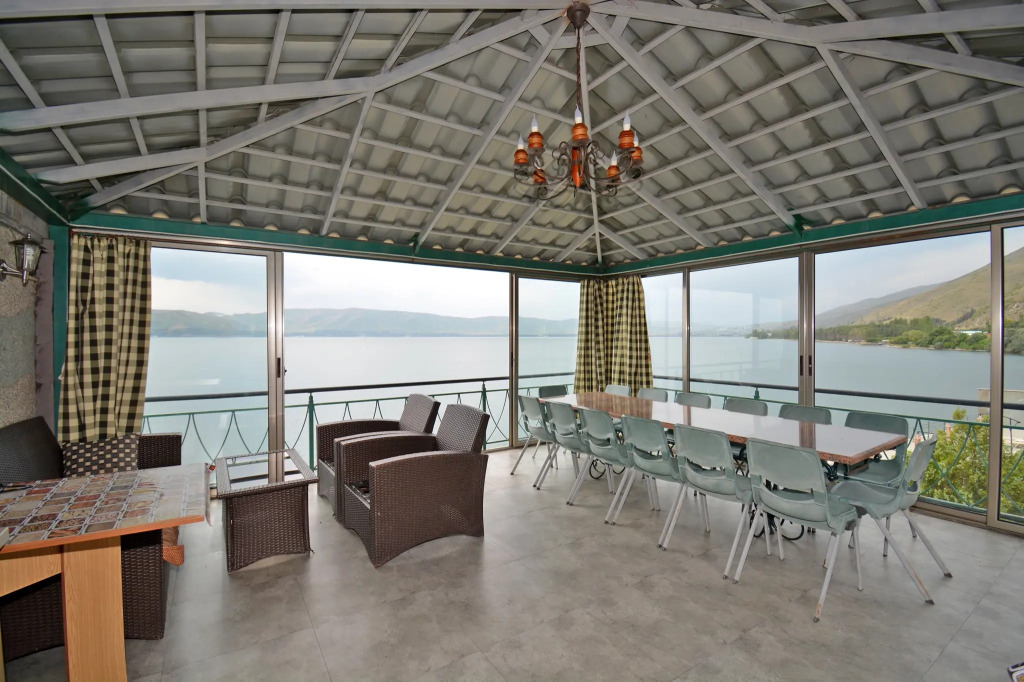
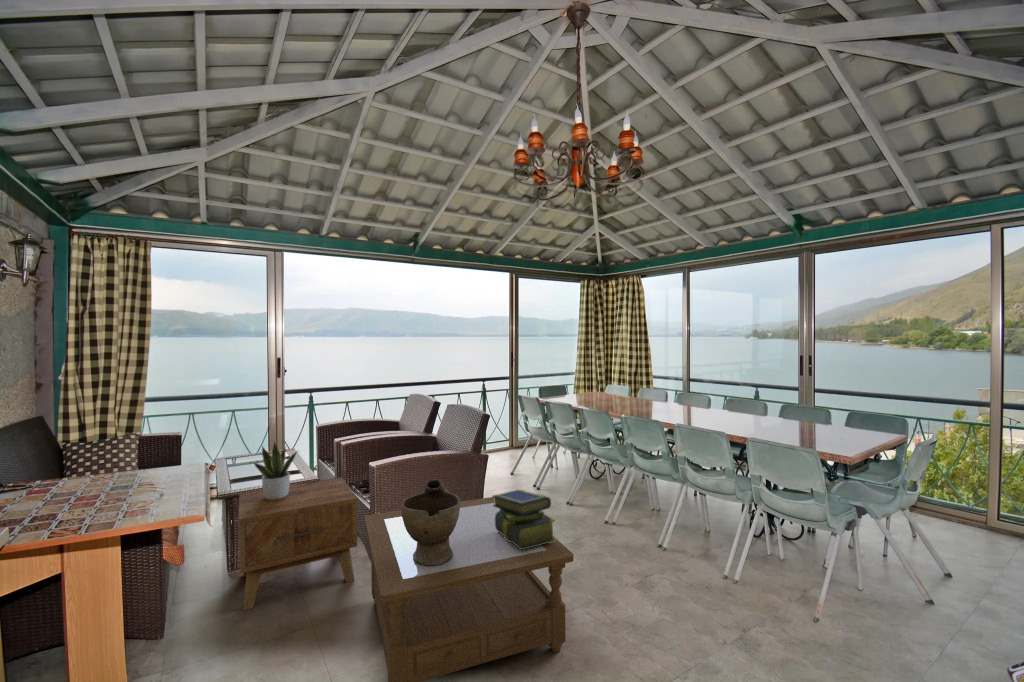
+ coffee table (459, 578)
+ ceramic bowl (434, 519)
+ stack of books (521, 515)
+ side table (297, 537)
+ potted plant (277, 467)
